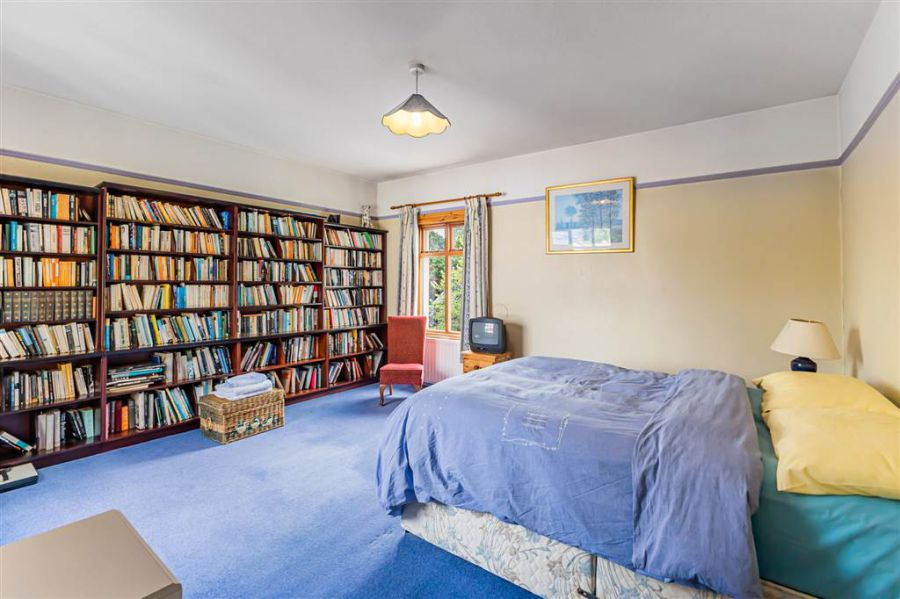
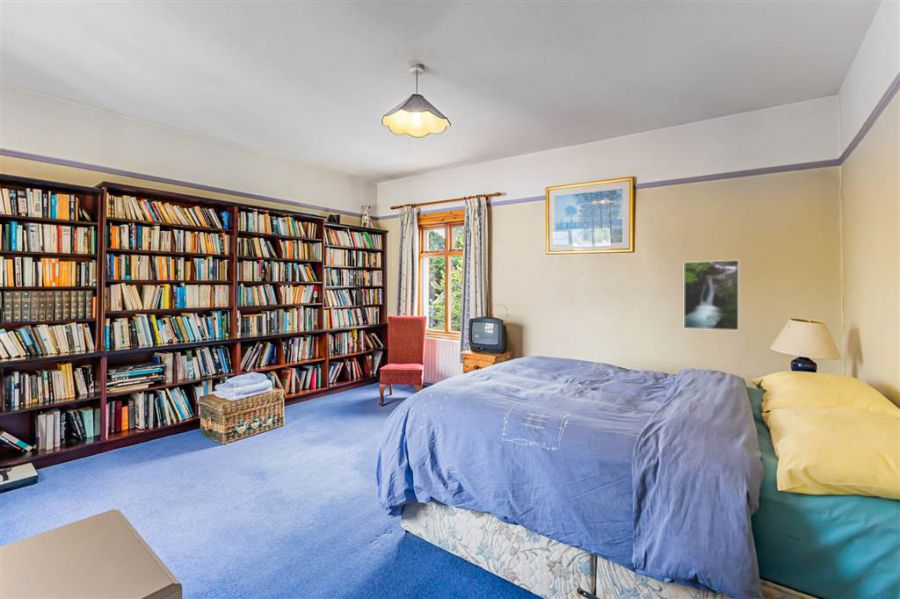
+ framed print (710, 295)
